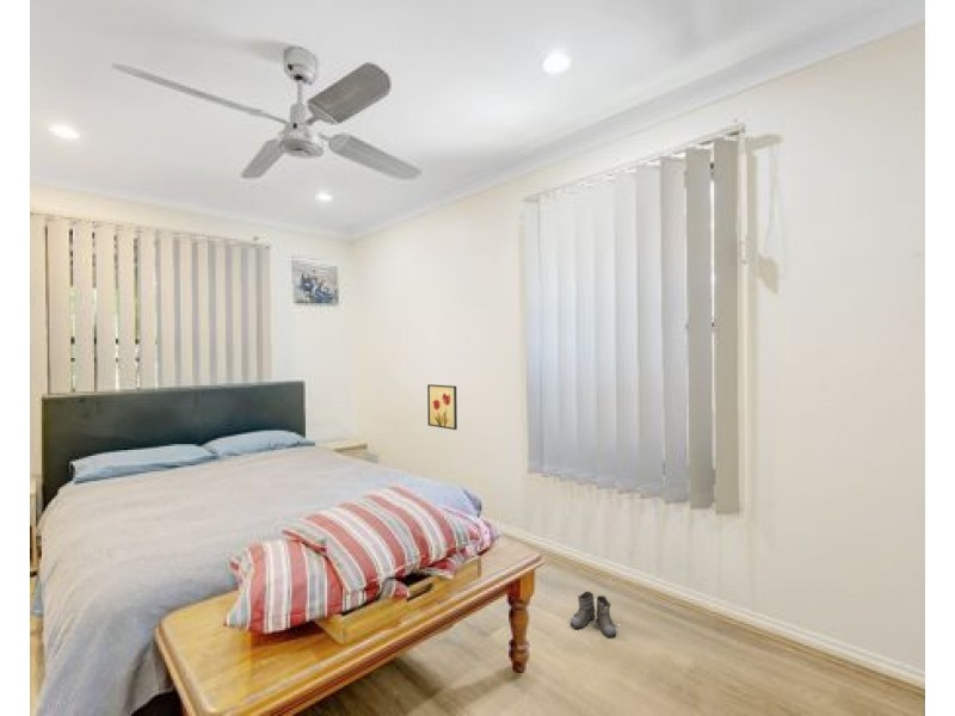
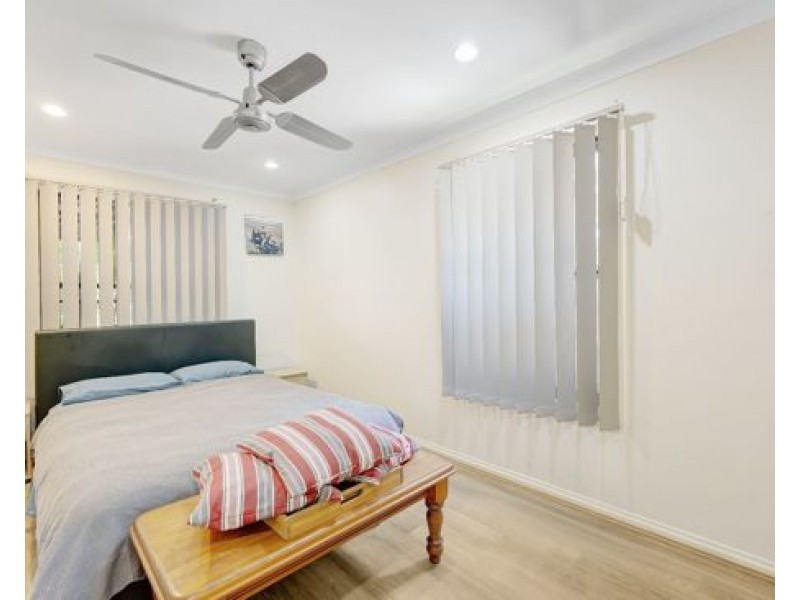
- boots (592, 611)
- wall art (442, 406)
